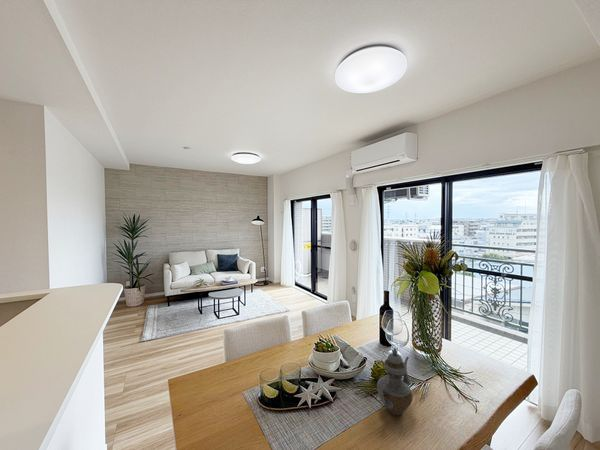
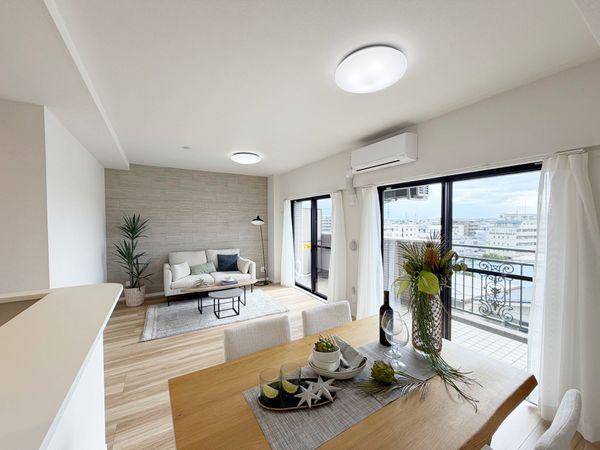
- teapot (394, 379)
